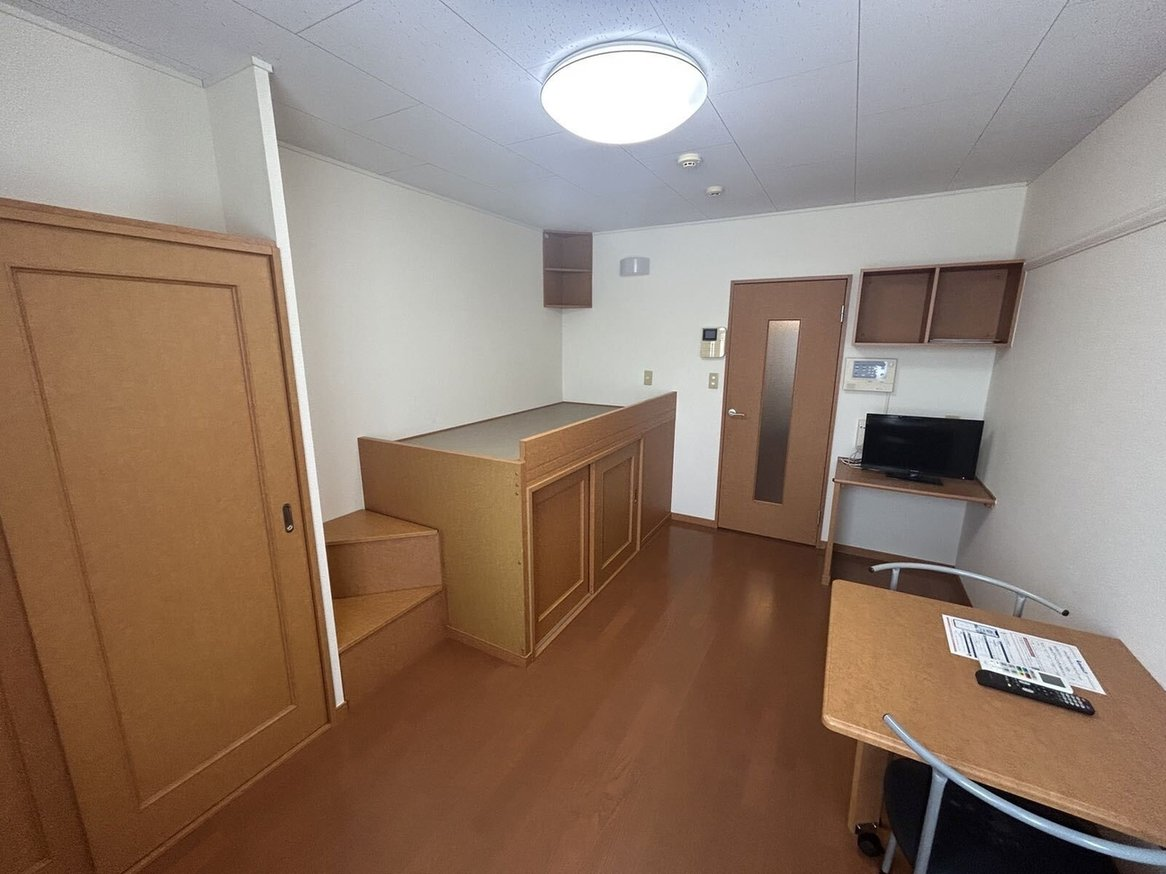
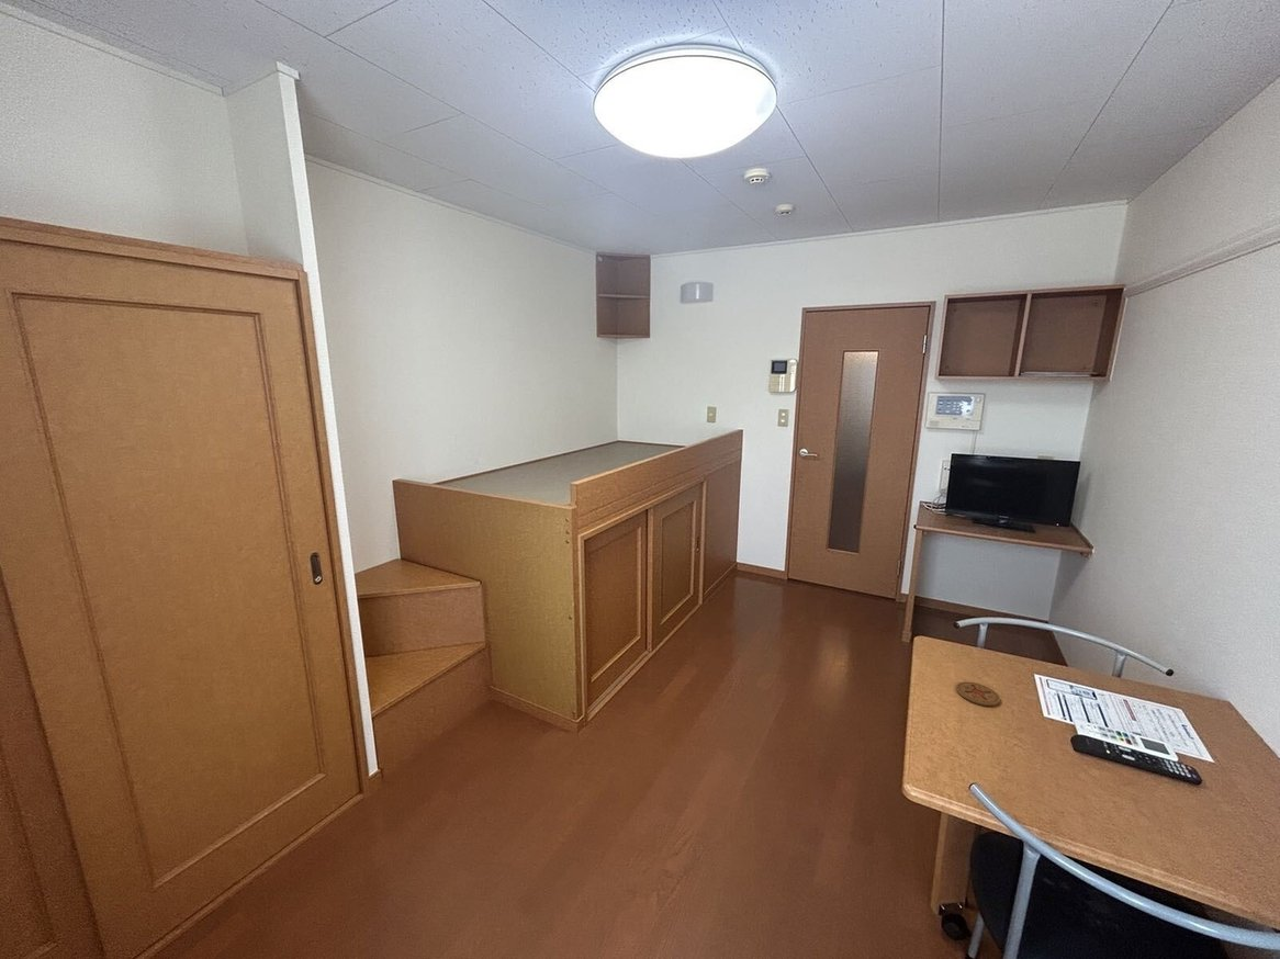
+ coaster (977, 692)
